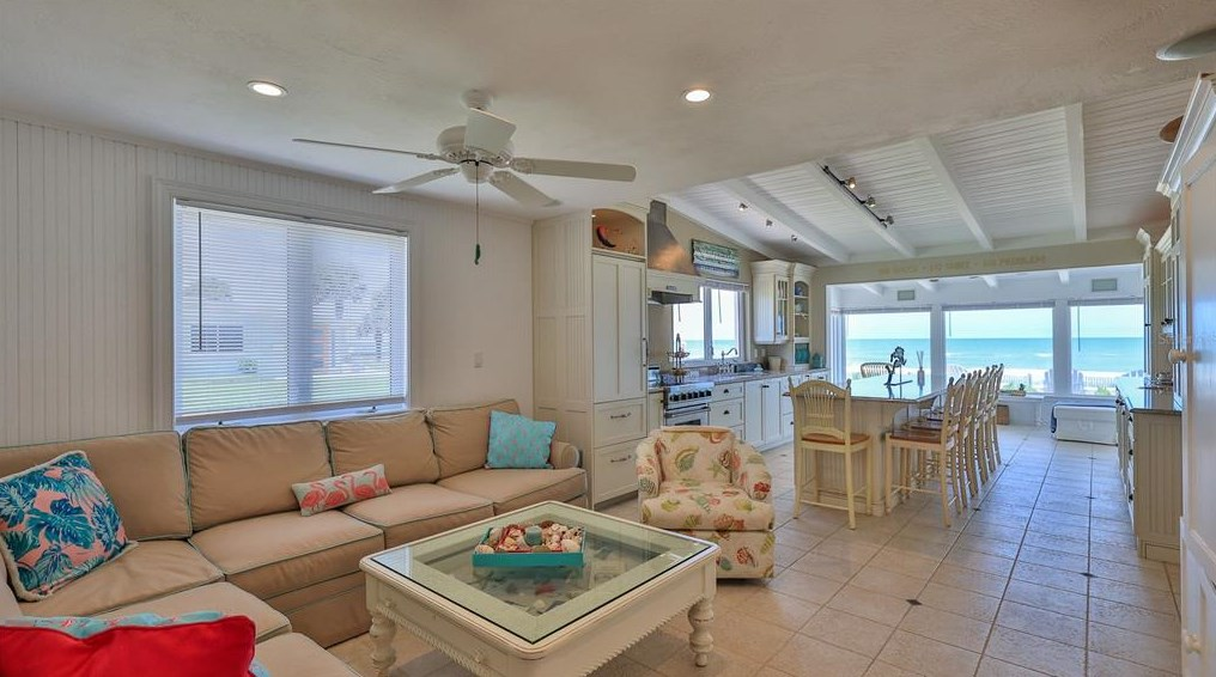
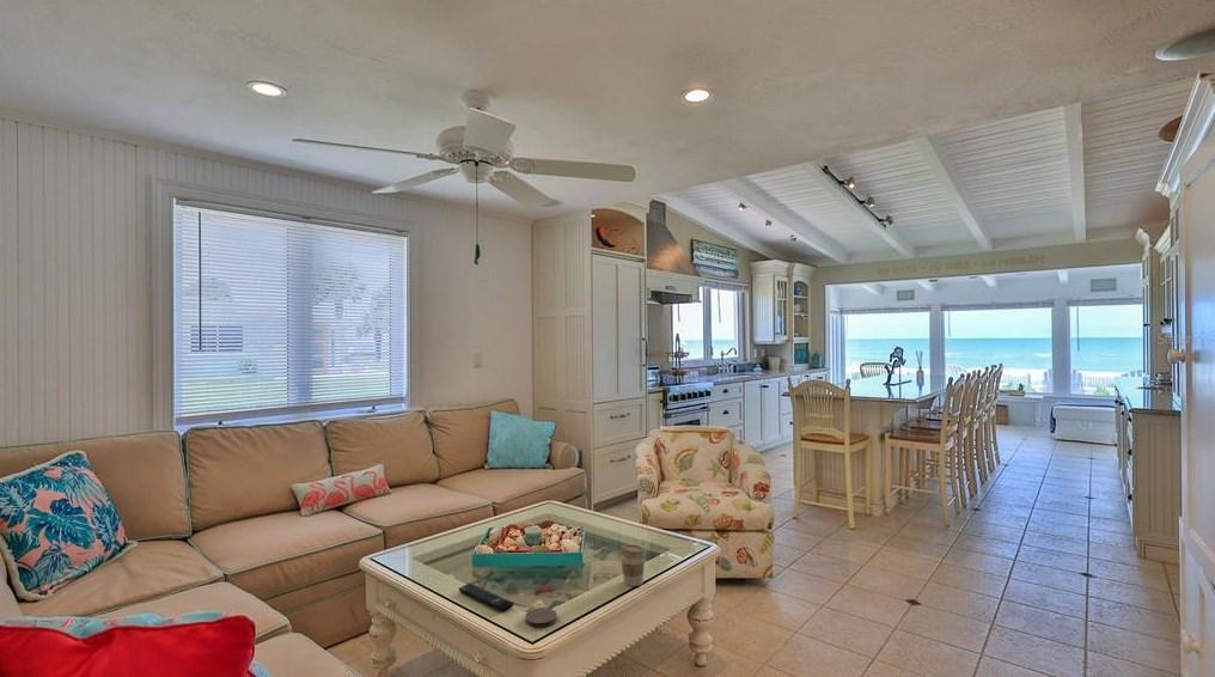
+ coaster (541, 617)
+ remote control (484, 597)
+ coffee cup (633, 563)
